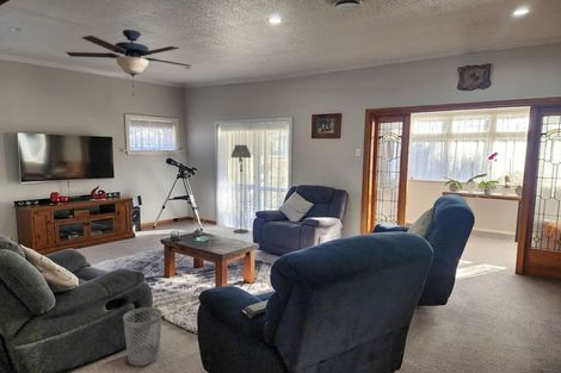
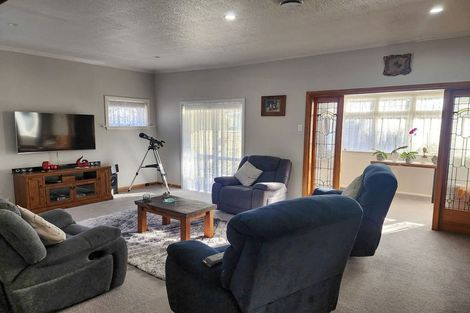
- ceiling fan (132, 64)
- floor lamp (241, 188)
- wastebasket (143, 336)
